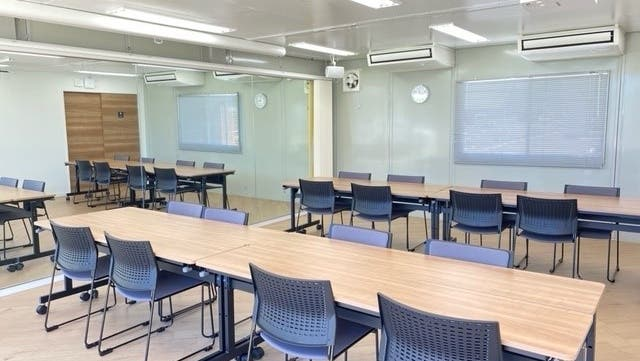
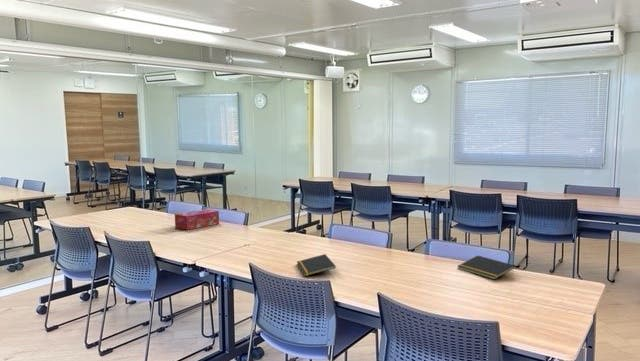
+ tissue box (197, 218)
+ notepad (485, 266)
+ notepad (315, 264)
